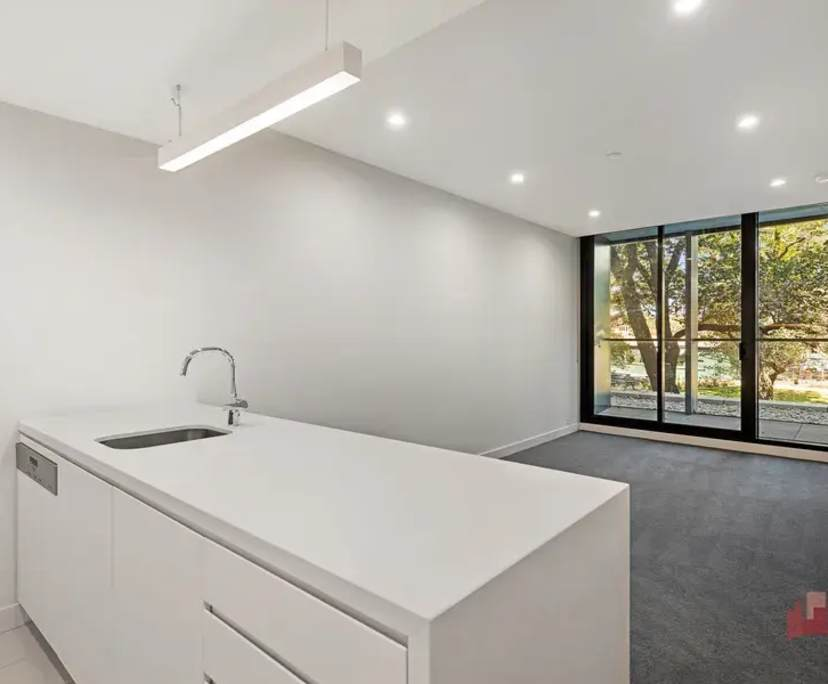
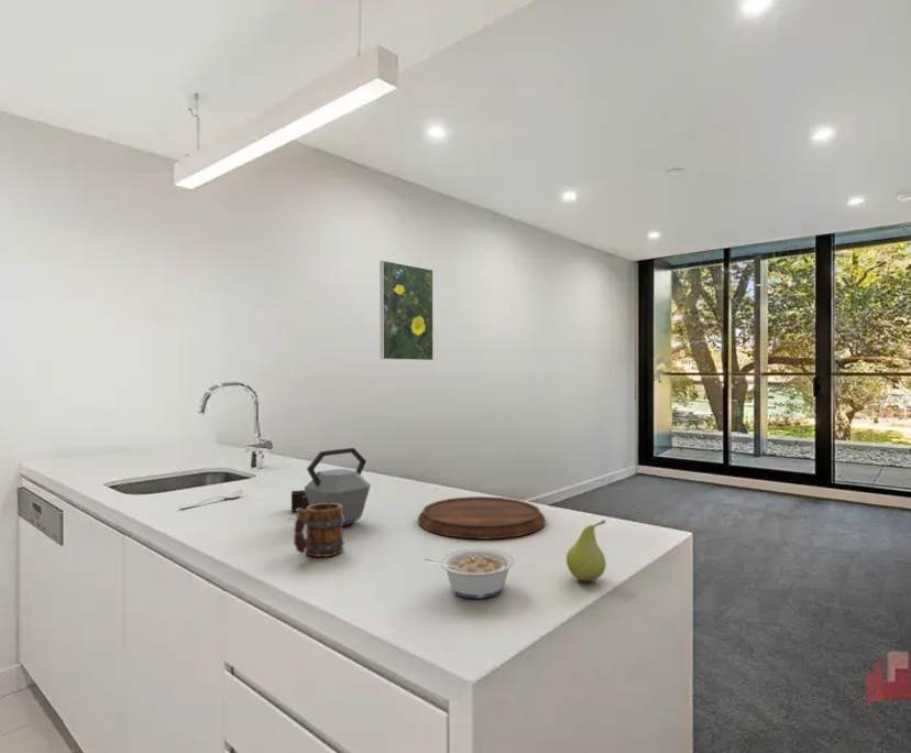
+ legume (475, 571)
+ kettle (321, 482)
+ fruit (588, 547)
+ spoon (212, 498)
+ mug (318, 528)
+ cutting board (481, 514)
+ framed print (407, 313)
